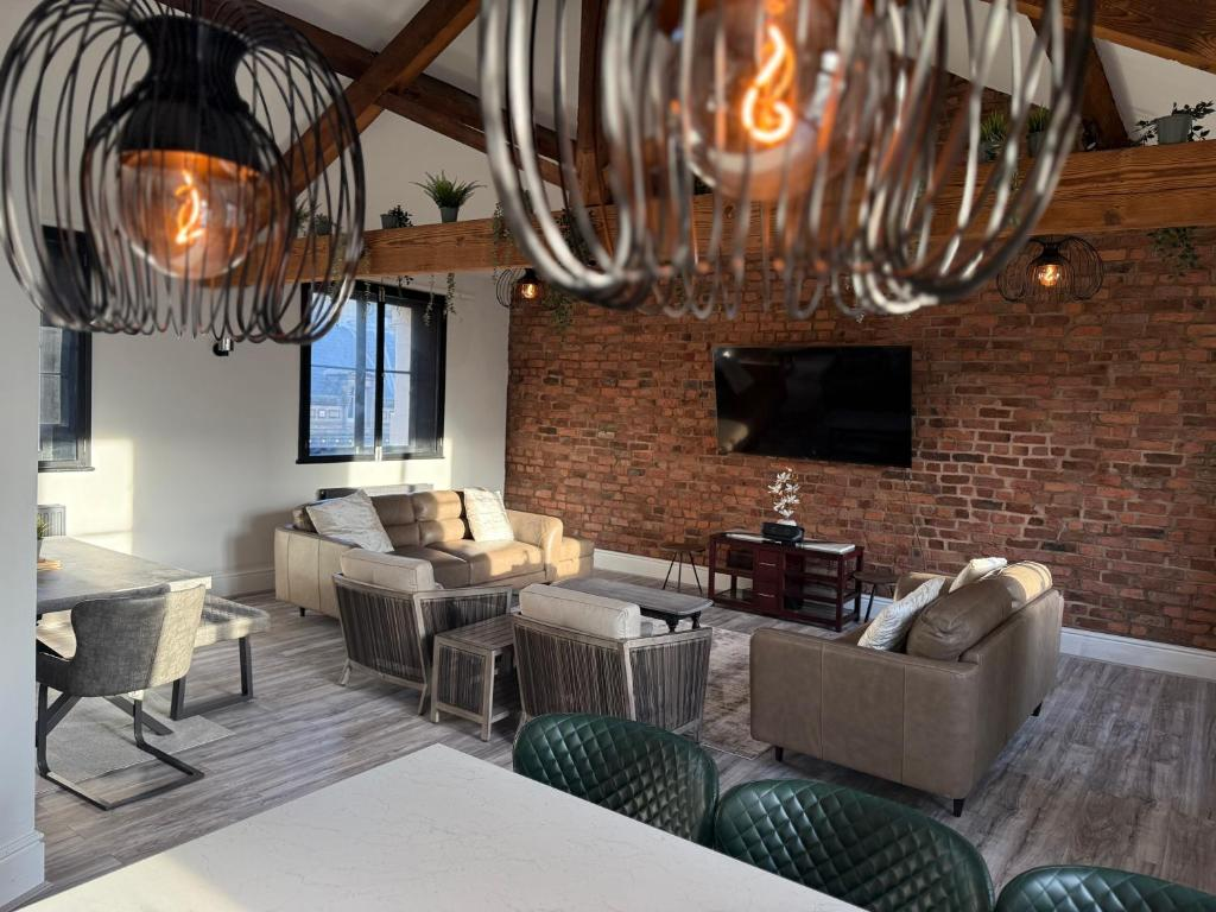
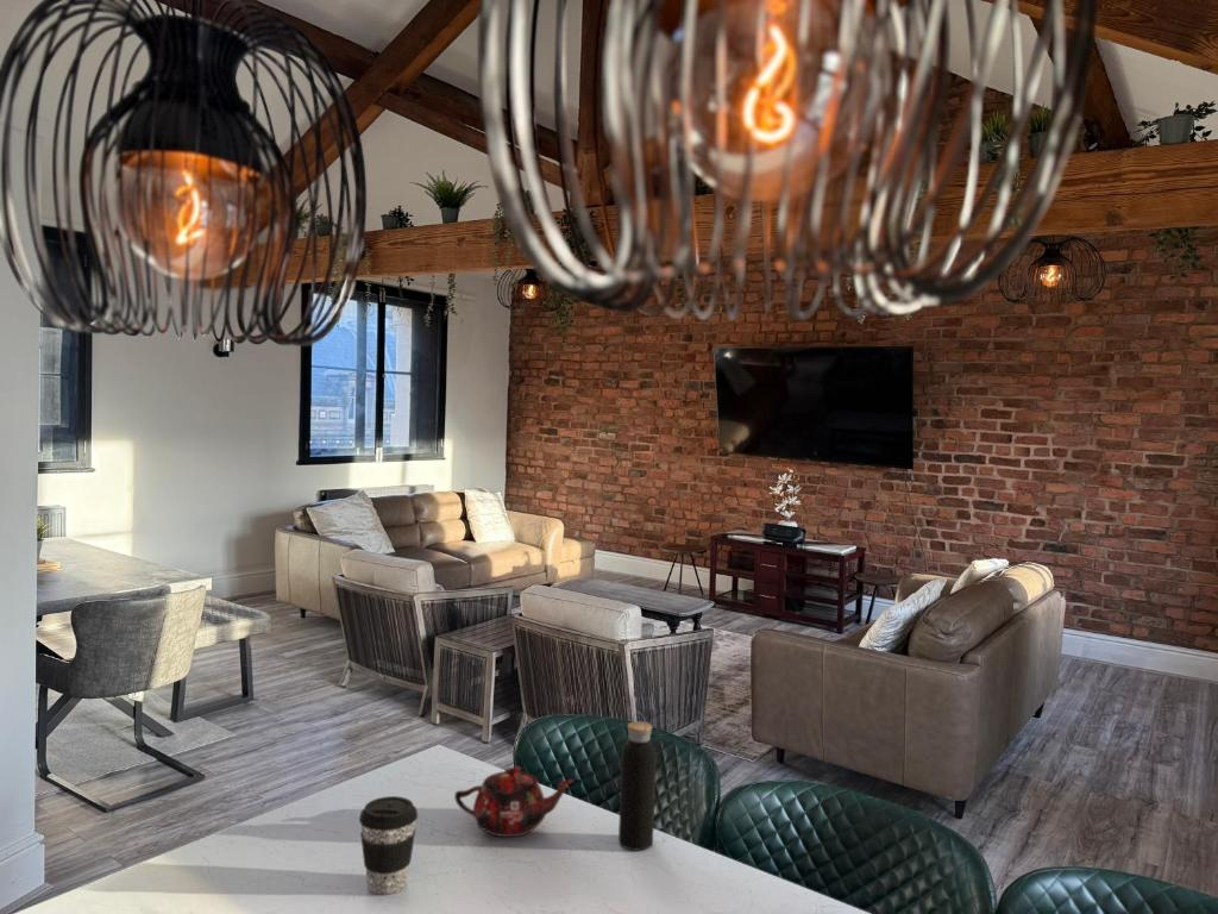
+ coffee cup (388, 845)
+ water bottle (638, 777)
+ teapot (514, 795)
